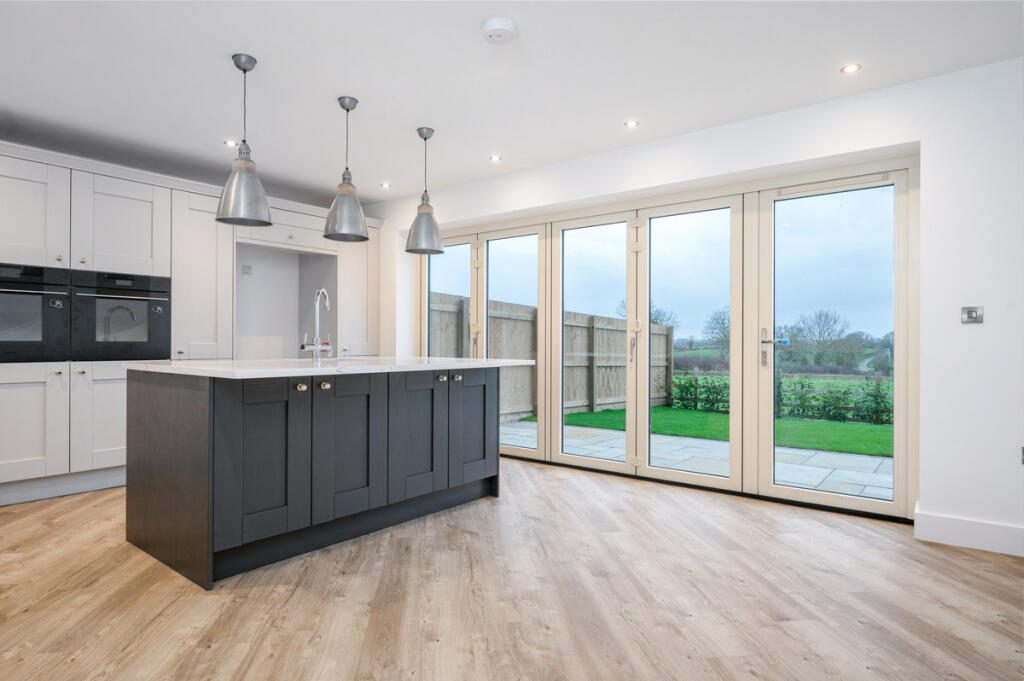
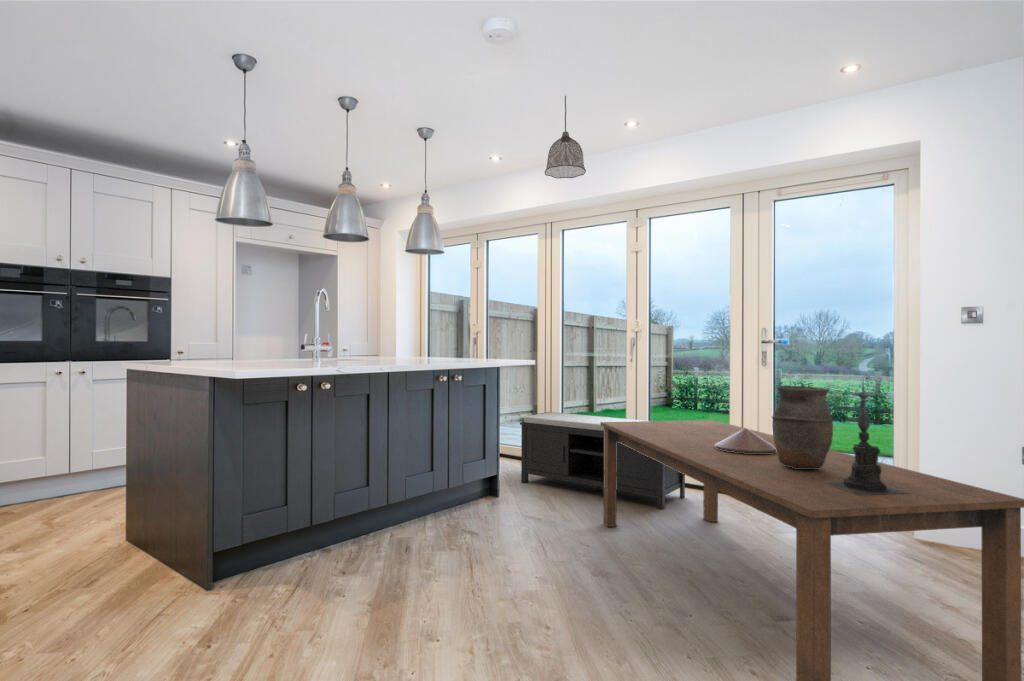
+ dining table (746, 504)
+ candle holder (864, 432)
+ vase (801, 426)
+ bench (599, 454)
+ pendant lamp (565, 134)
+ decorative bowl (745, 438)
